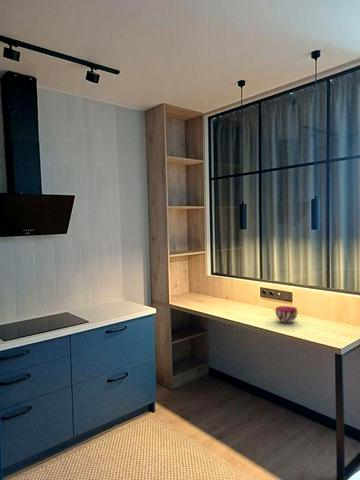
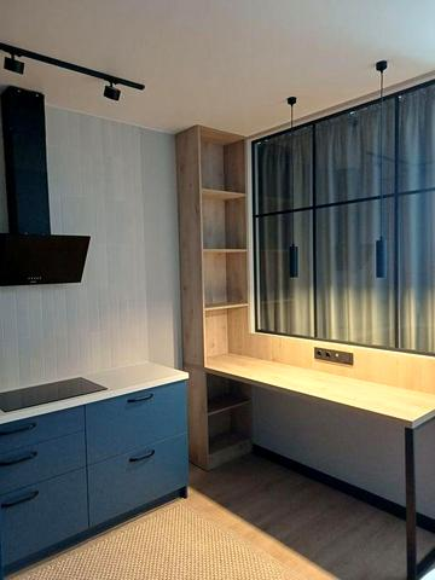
- decorative bowl (286, 315)
